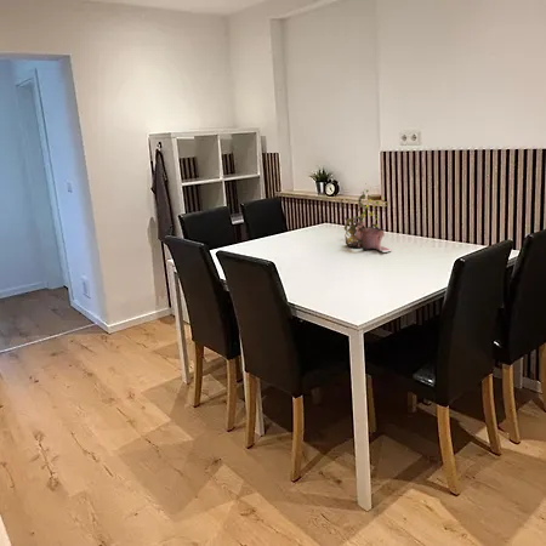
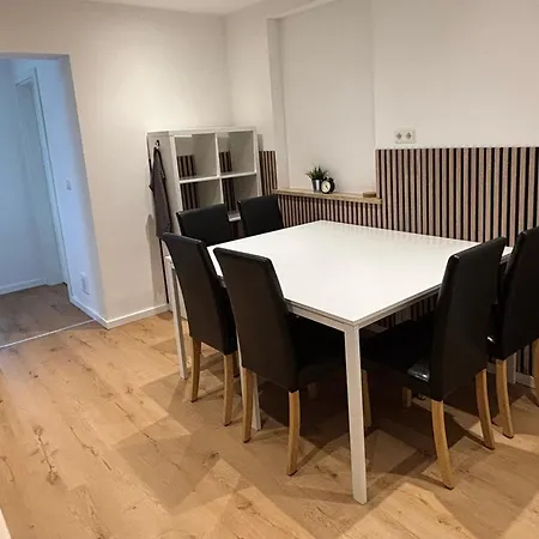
- plant pot (363, 215)
